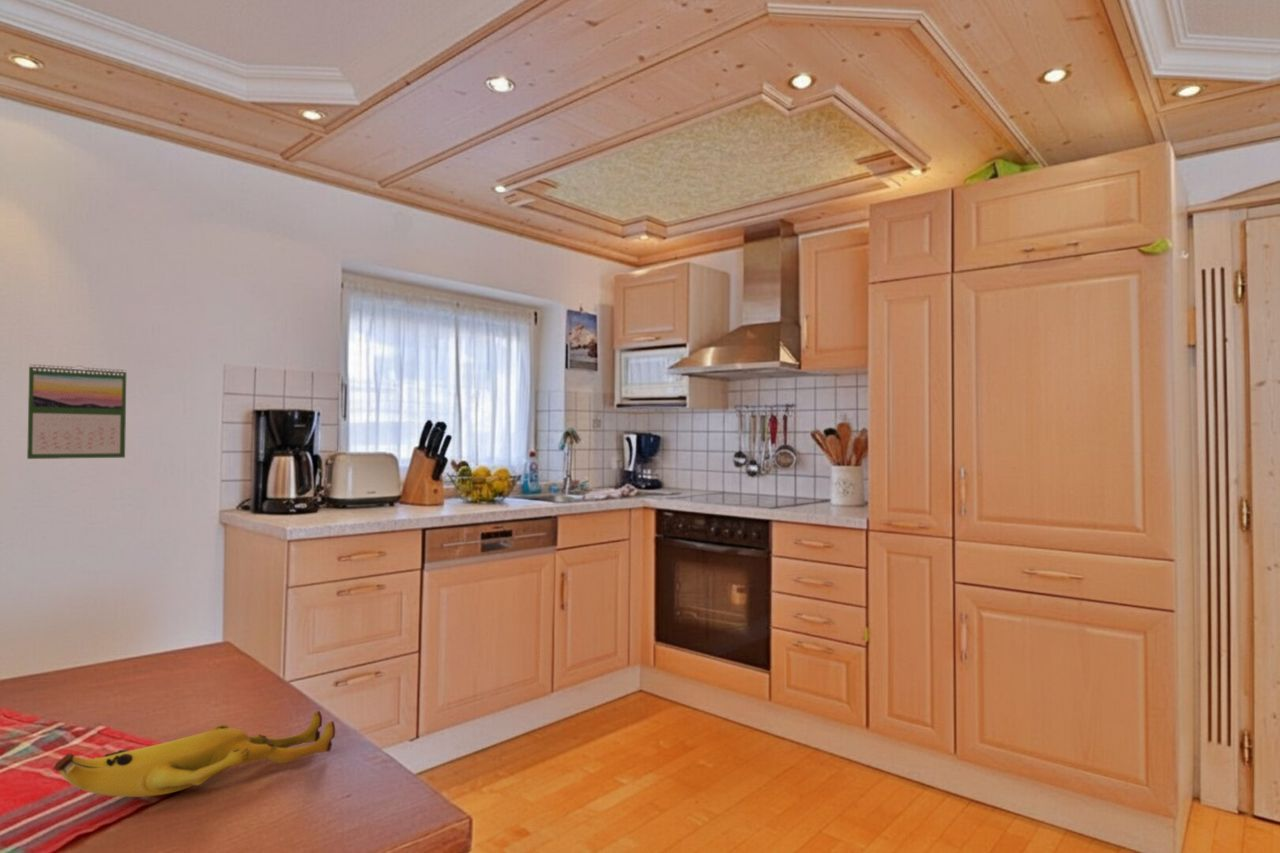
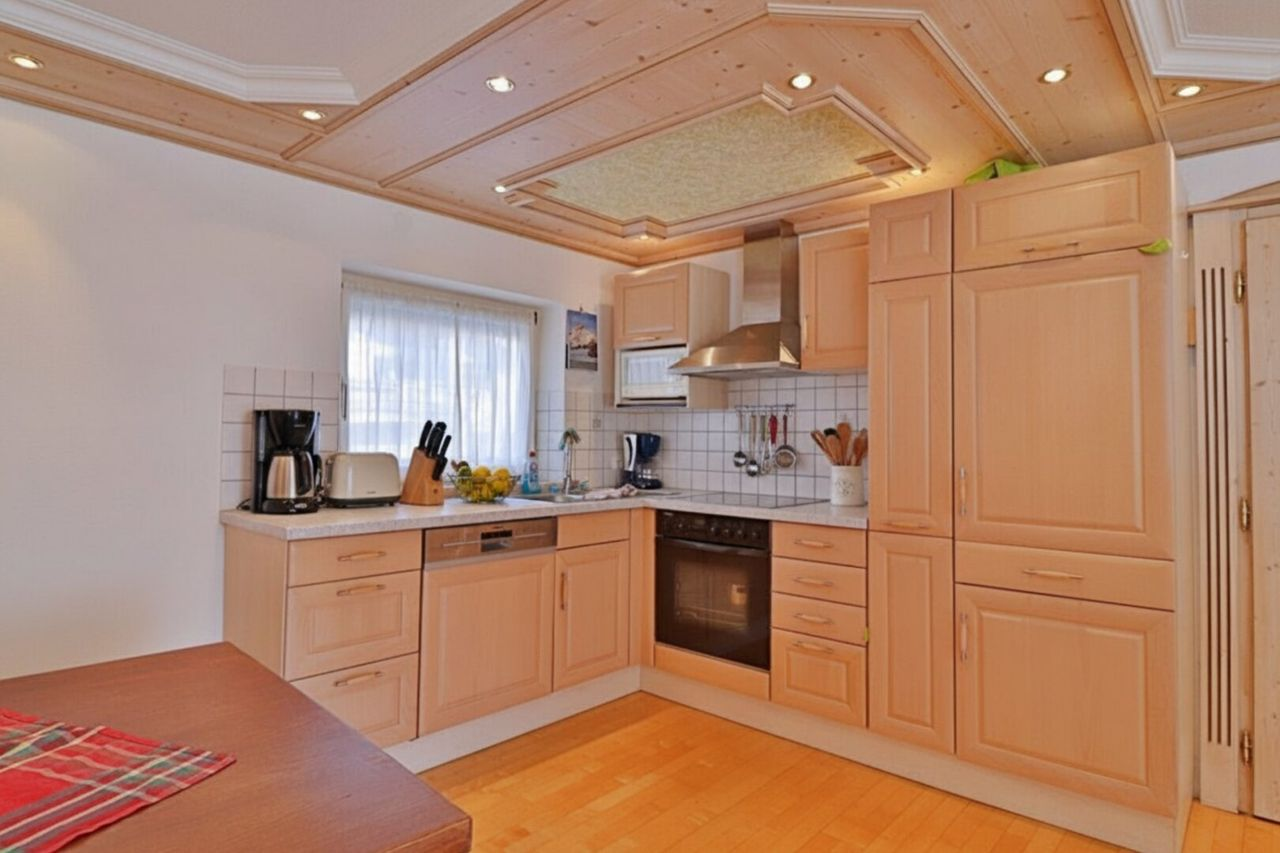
- banana (205, 750)
- calendar (78, 411)
